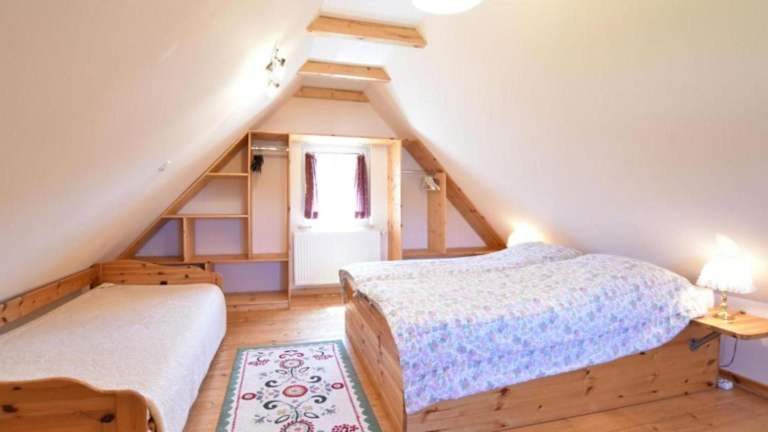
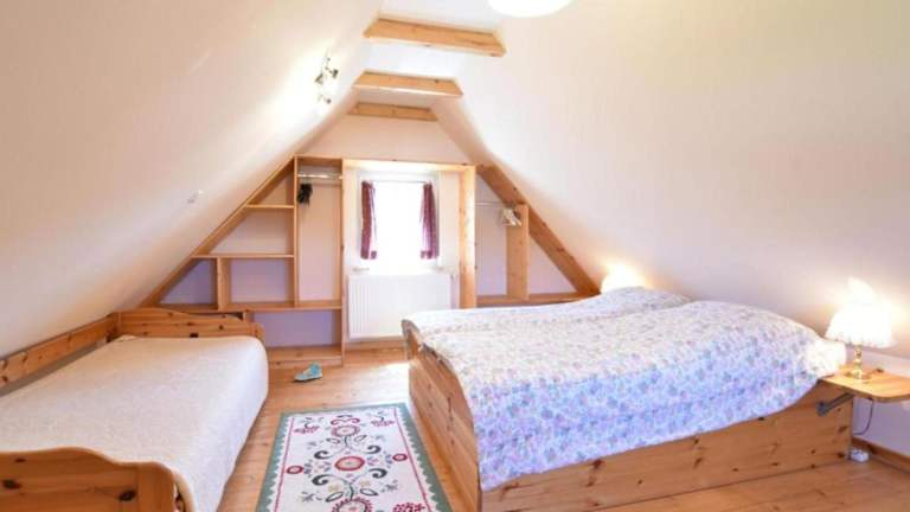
+ sneaker (308, 370)
